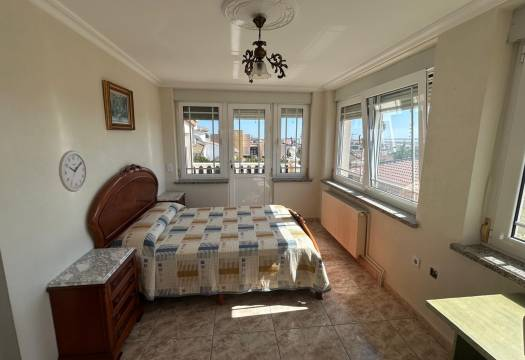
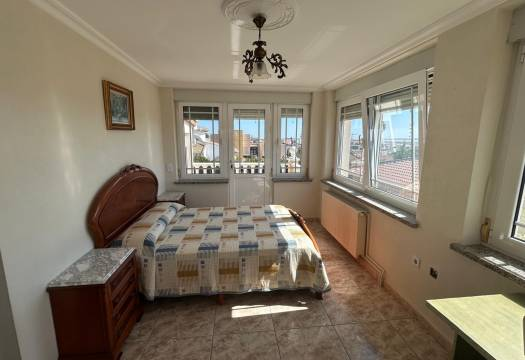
- wall clock (74, 171)
